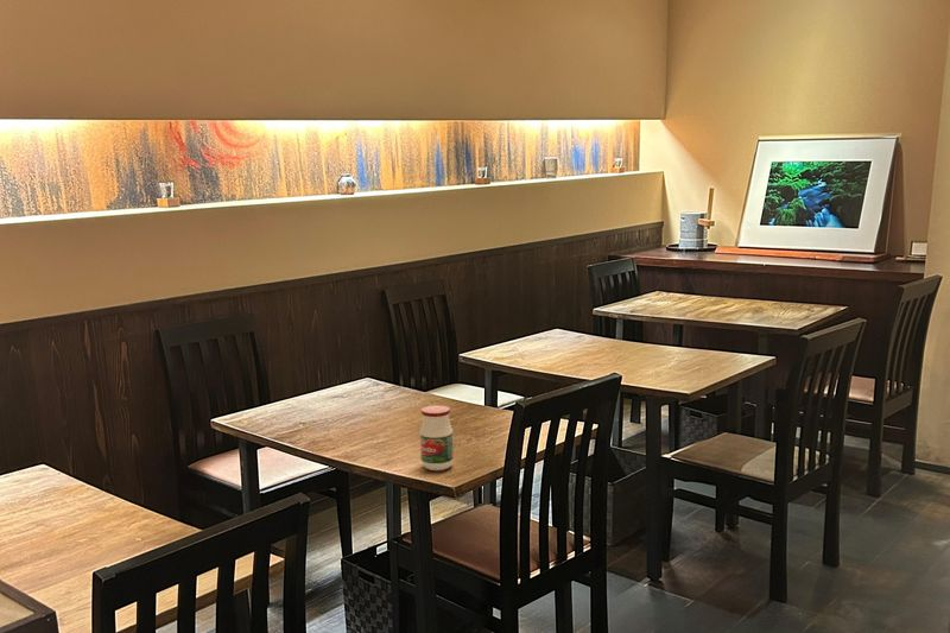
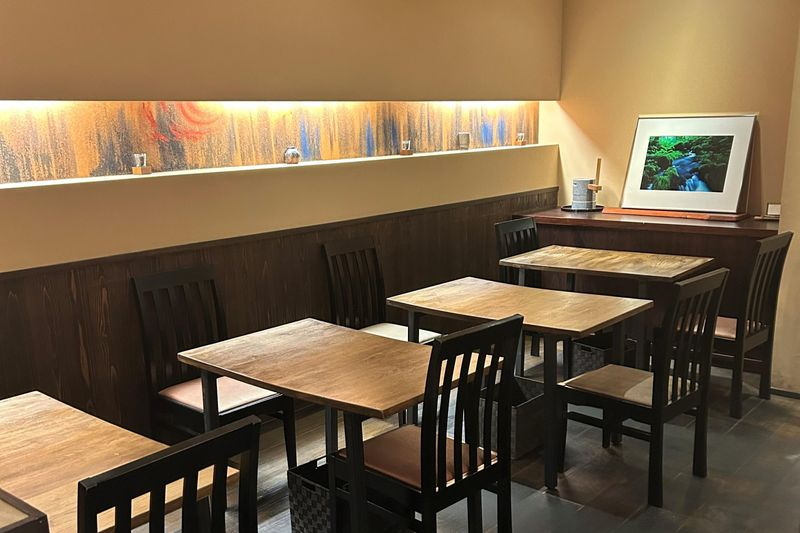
- jar (436, 437)
